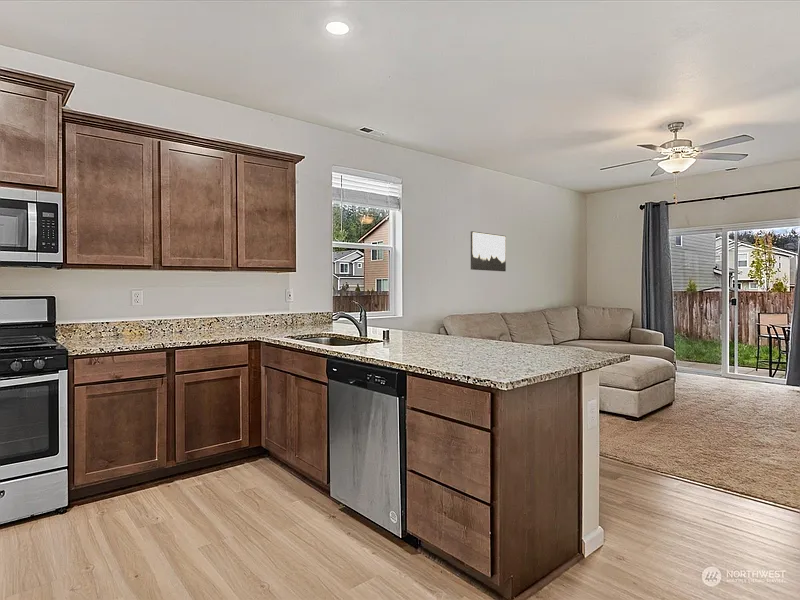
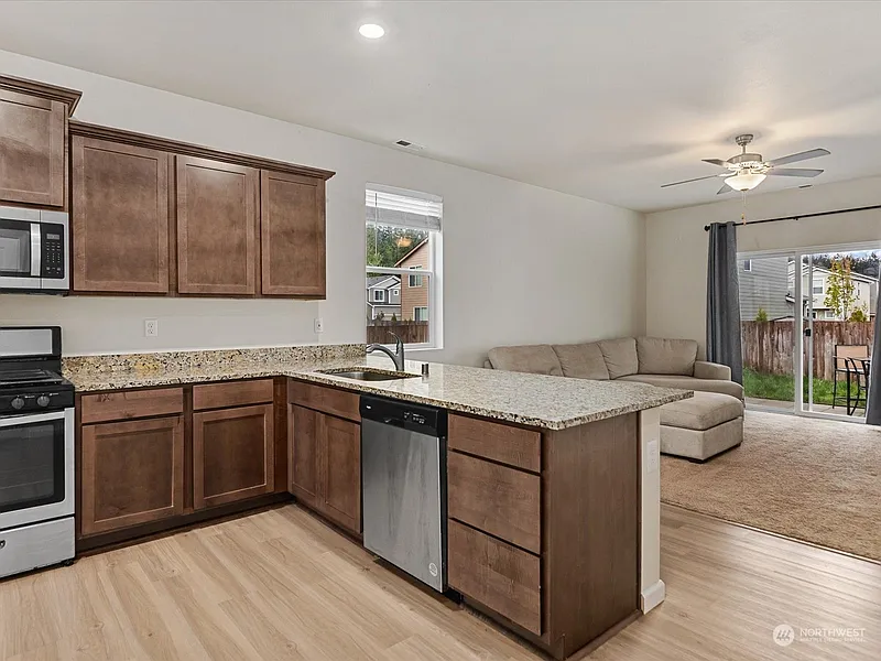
- wall art (488, 252)
